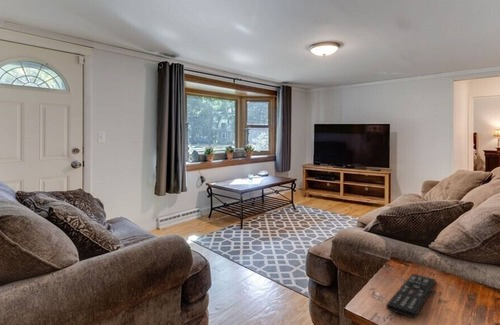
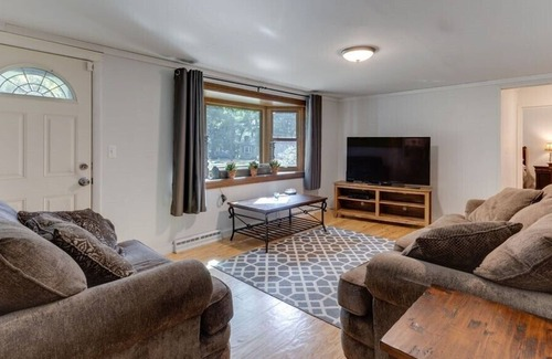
- remote control (413, 292)
